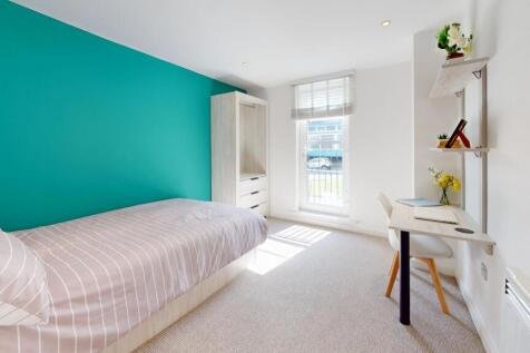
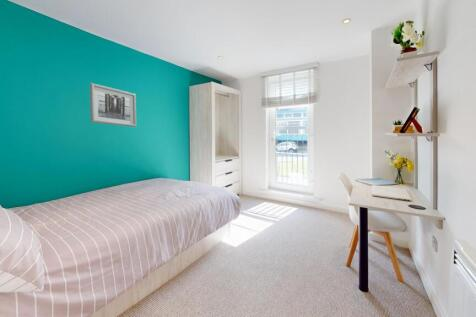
+ wall art (115, 106)
